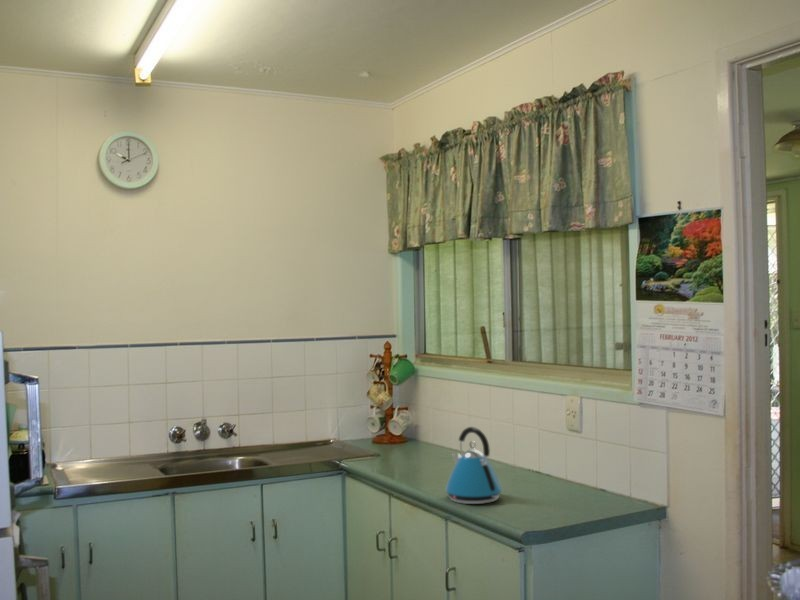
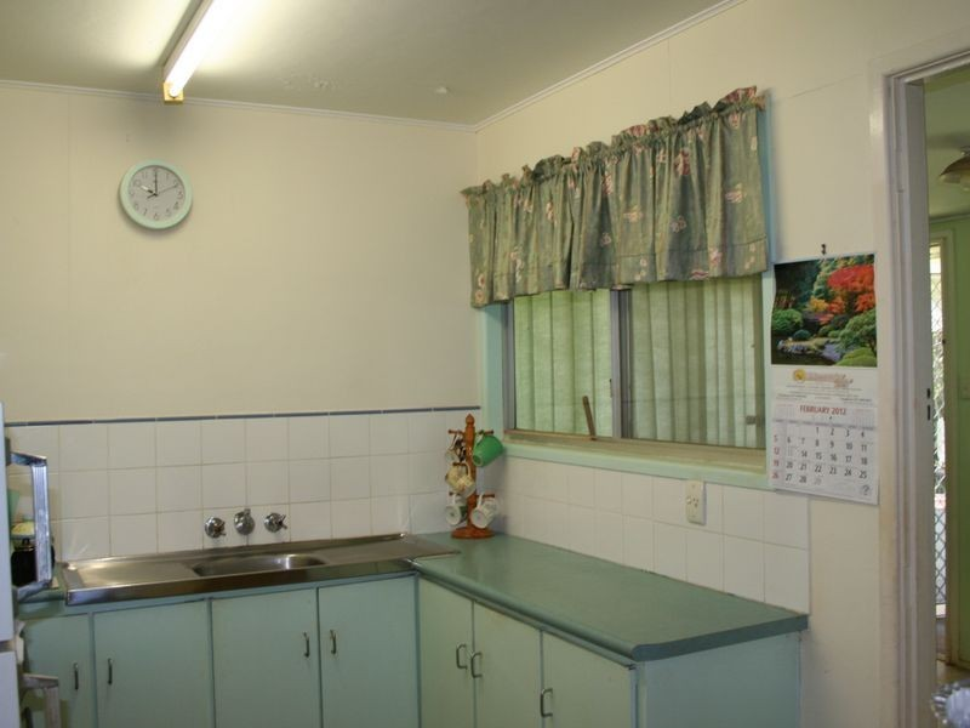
- kettle (474, 462)
